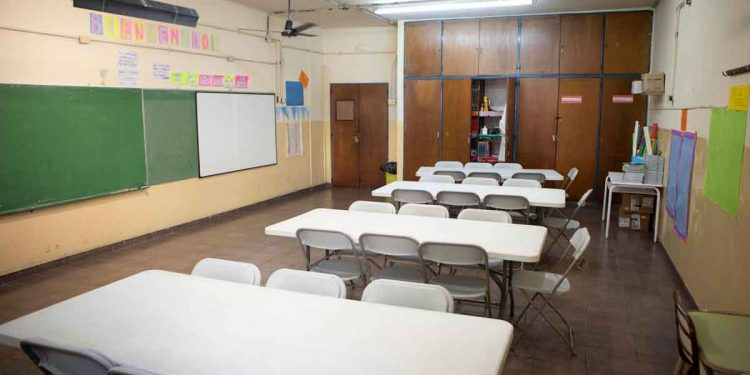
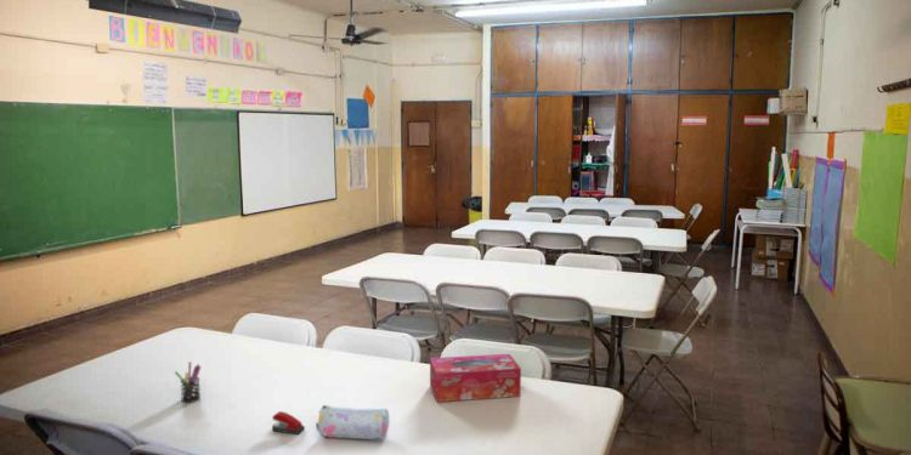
+ stapler (287, 421)
+ pen holder (187, 382)
+ tissue box (474, 376)
+ pencil case (353, 421)
